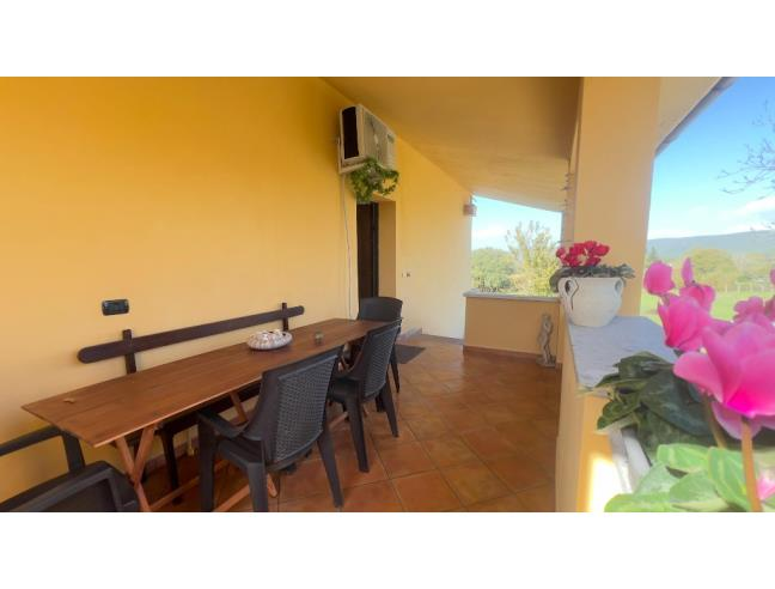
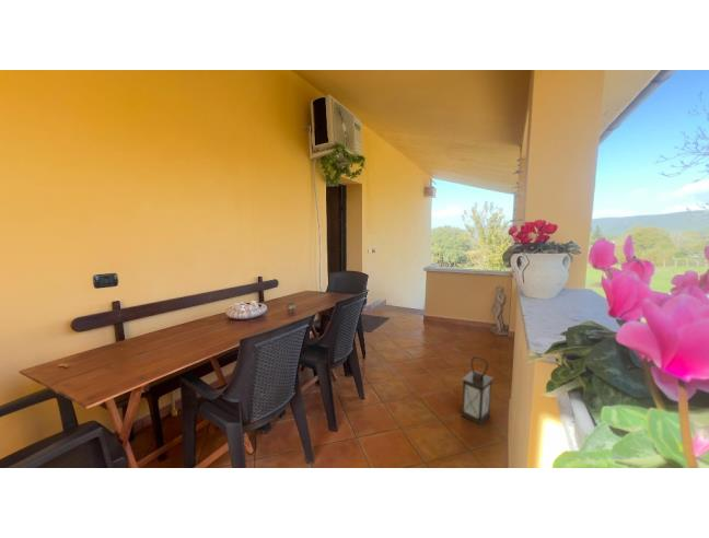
+ lantern (476, 386)
